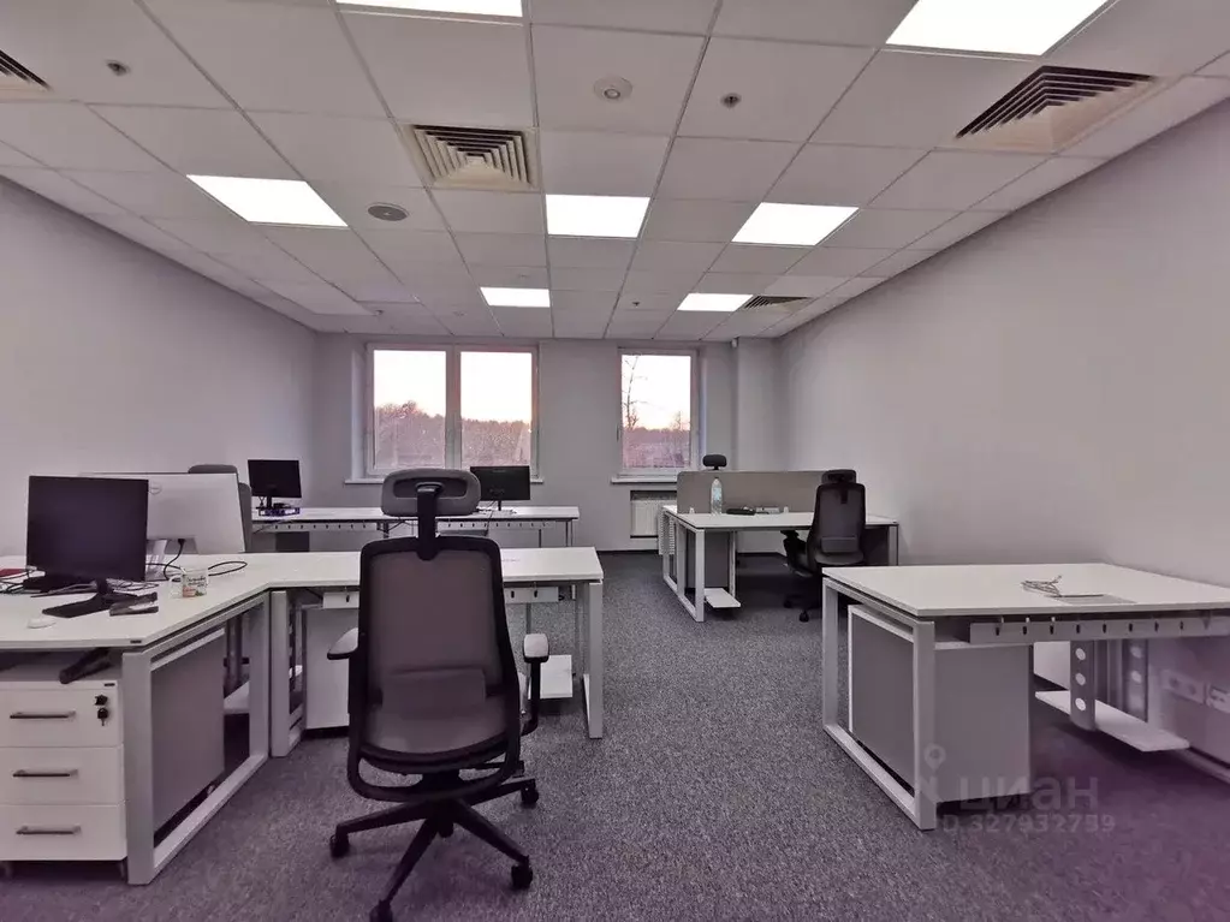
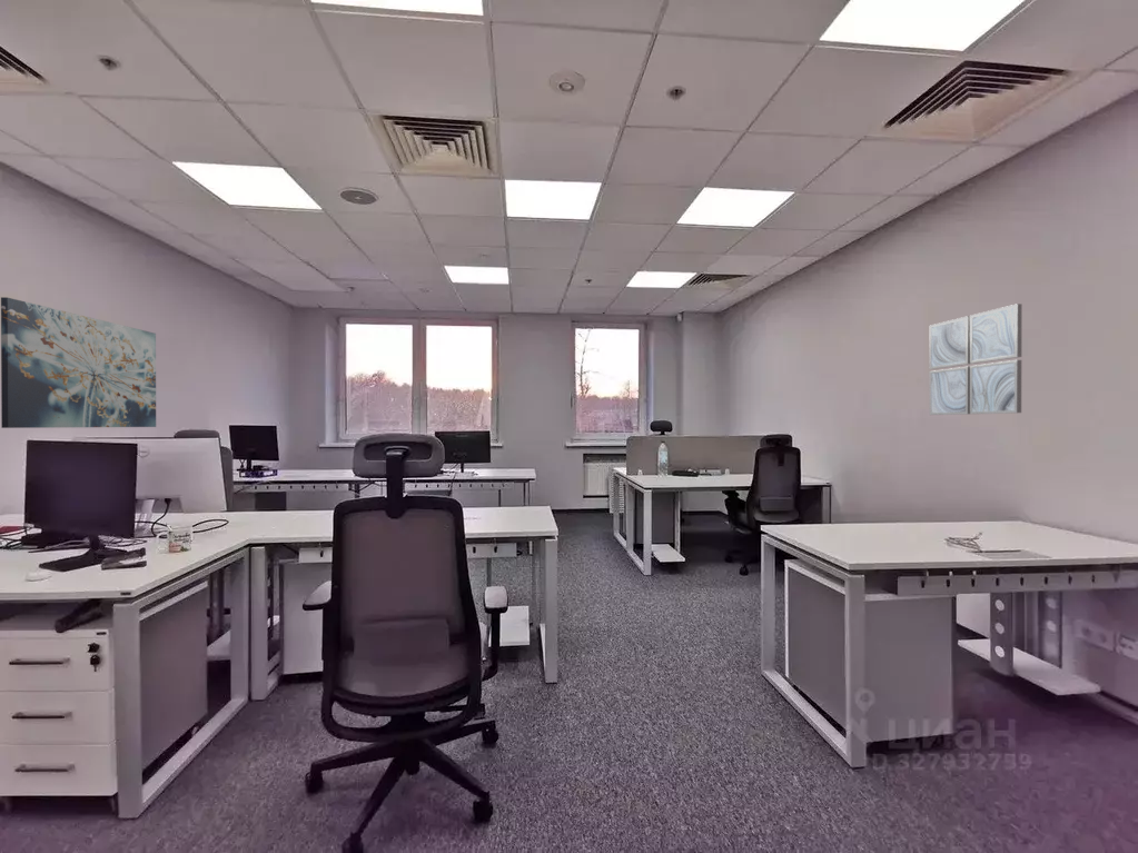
+ wall art (91, 373)
+ wall art (970, 366)
